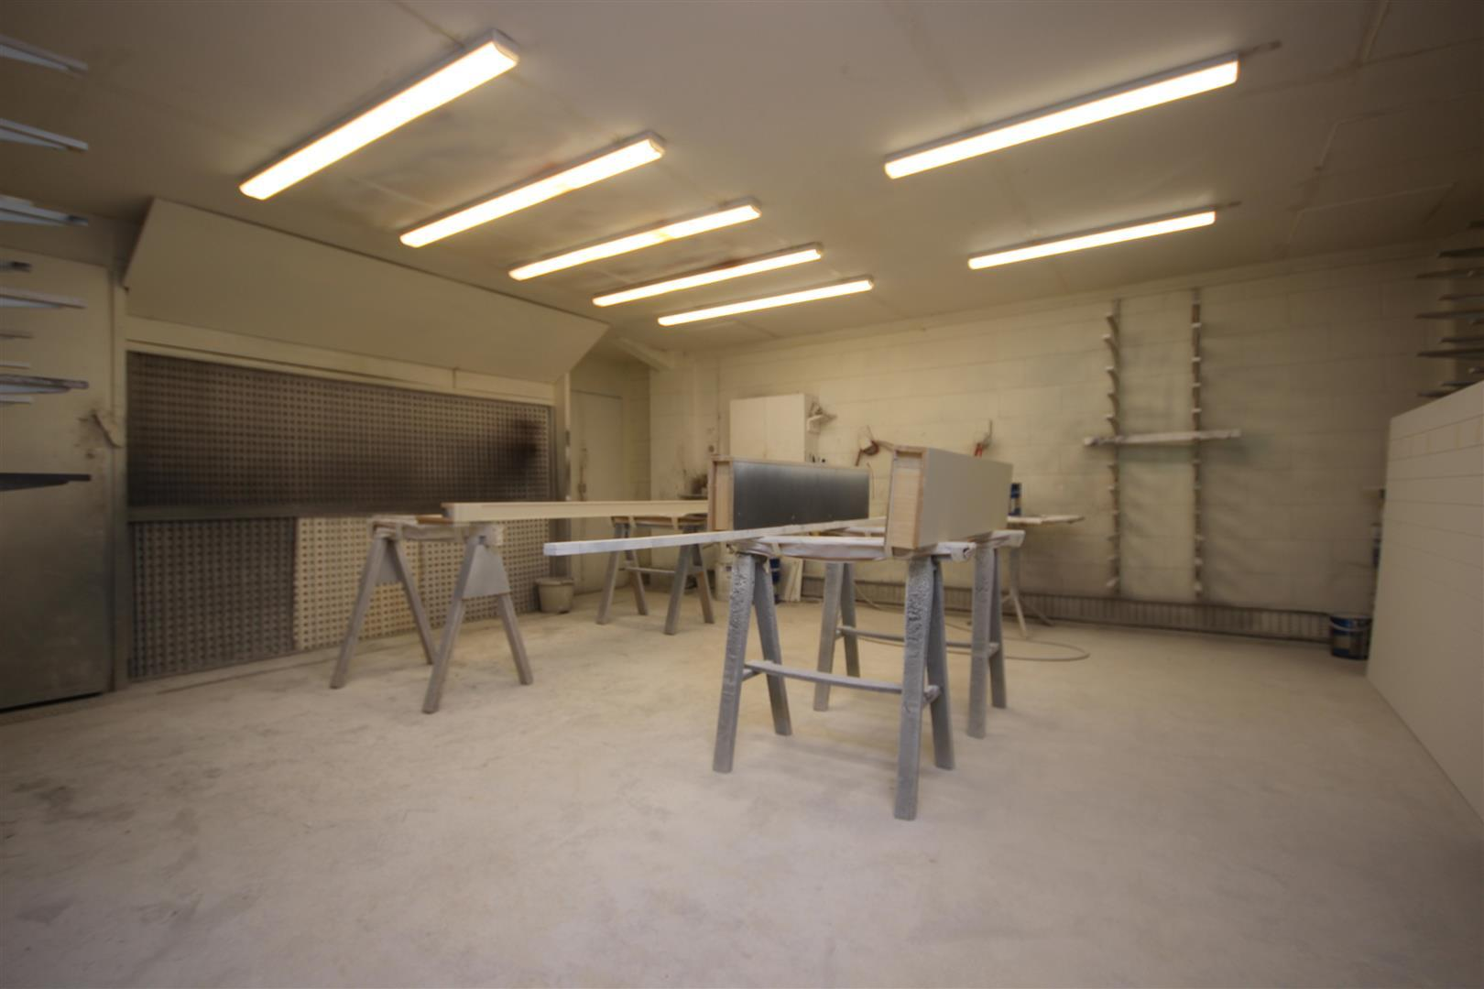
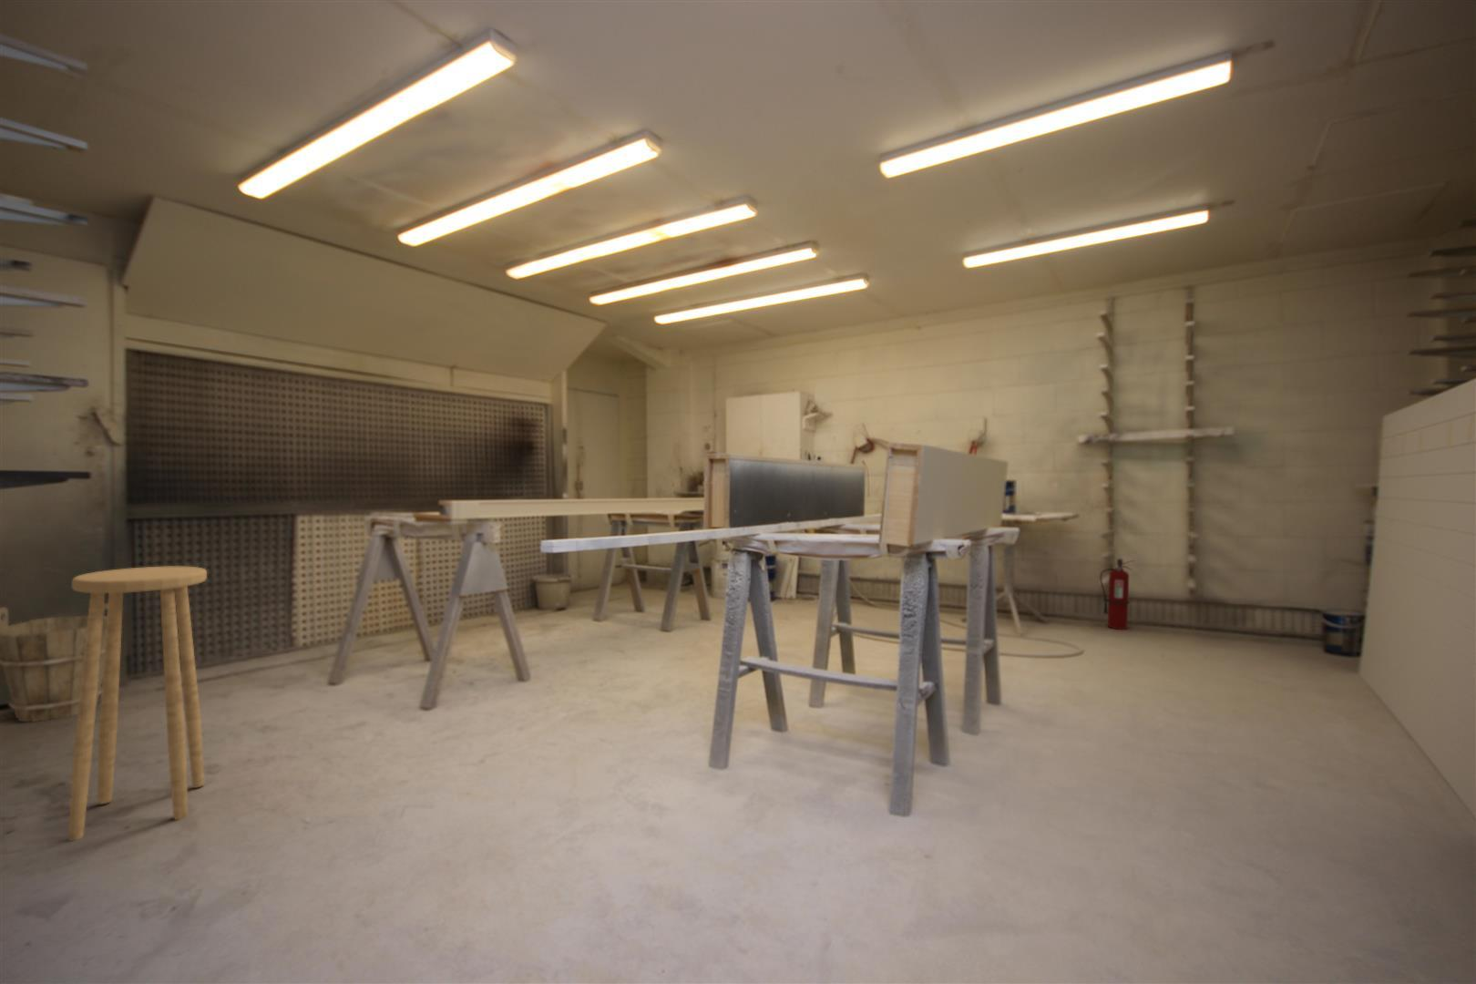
+ stool (165, 692)
+ fire extinguisher (1116, 593)
+ bucket (58, 658)
